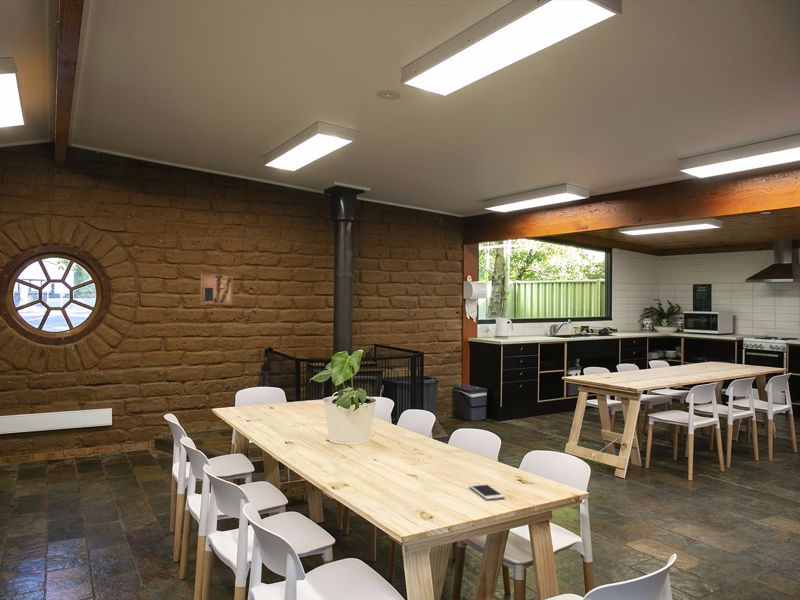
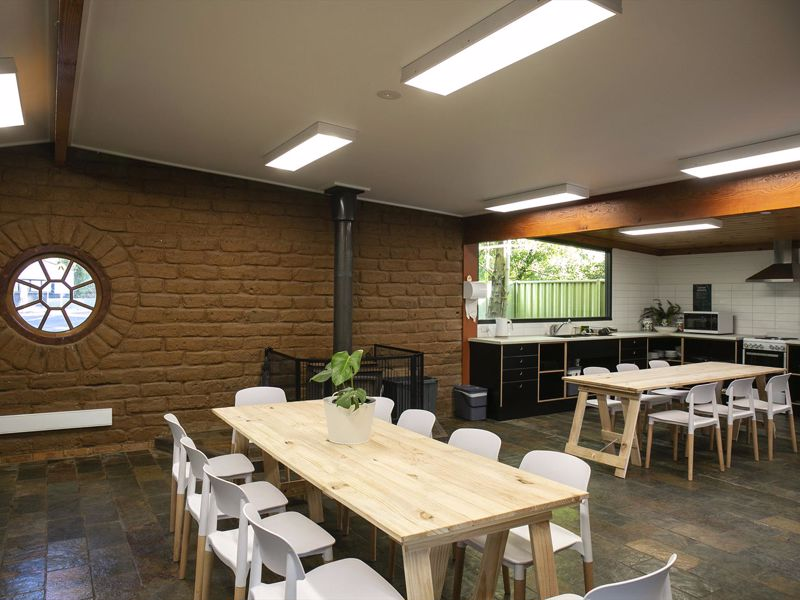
- wall art (216, 289)
- cell phone (486, 491)
